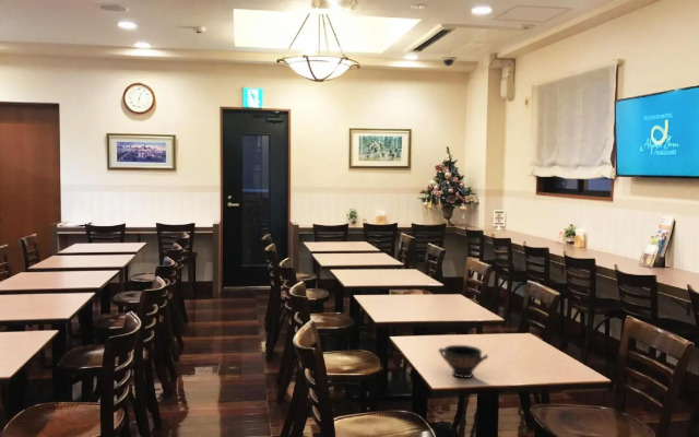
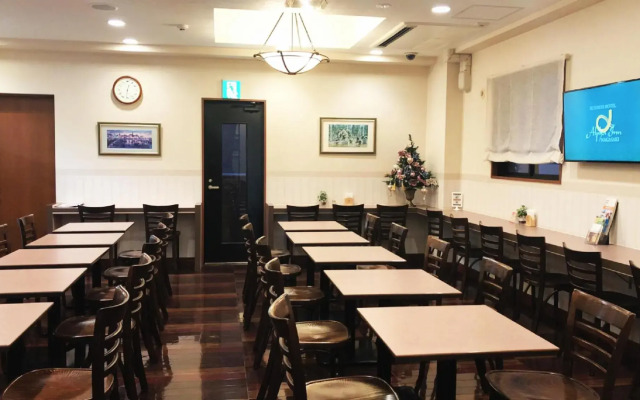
- bowl (462, 362)
